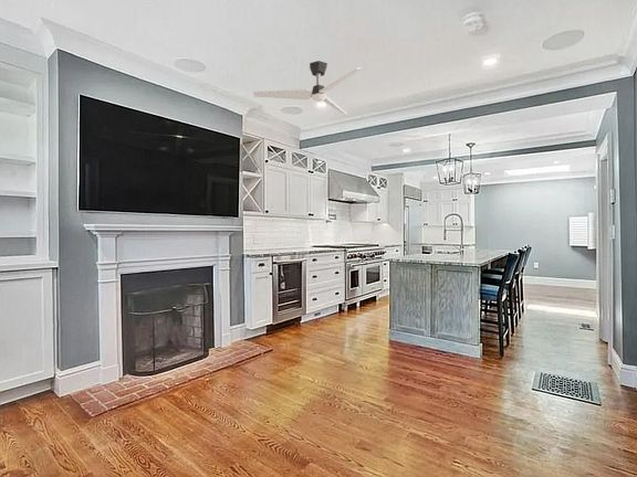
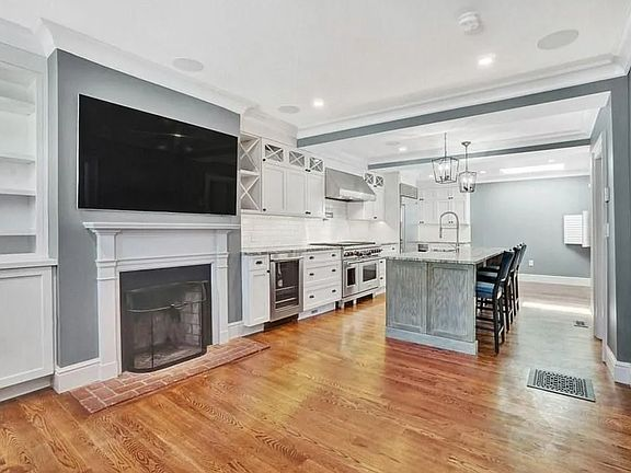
- ceiling fan (304, 88)
